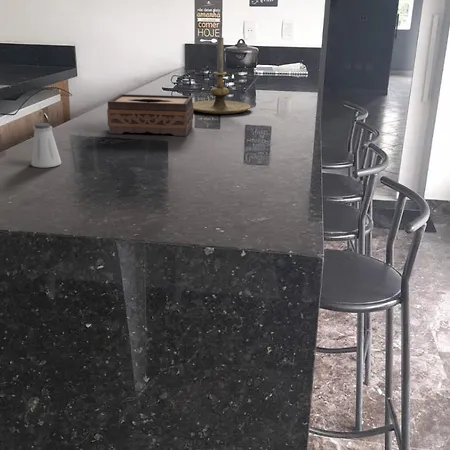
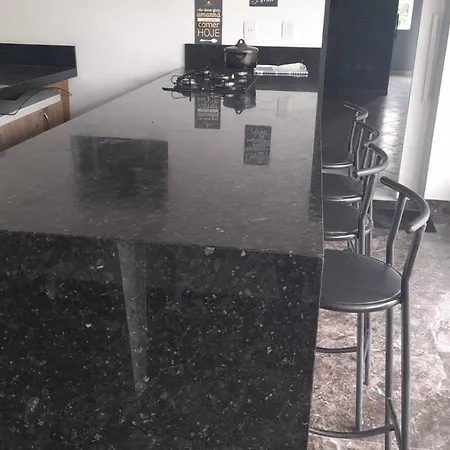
- saltshaker (44, 144)
- tissue box (152, 114)
- candle holder (220, 74)
